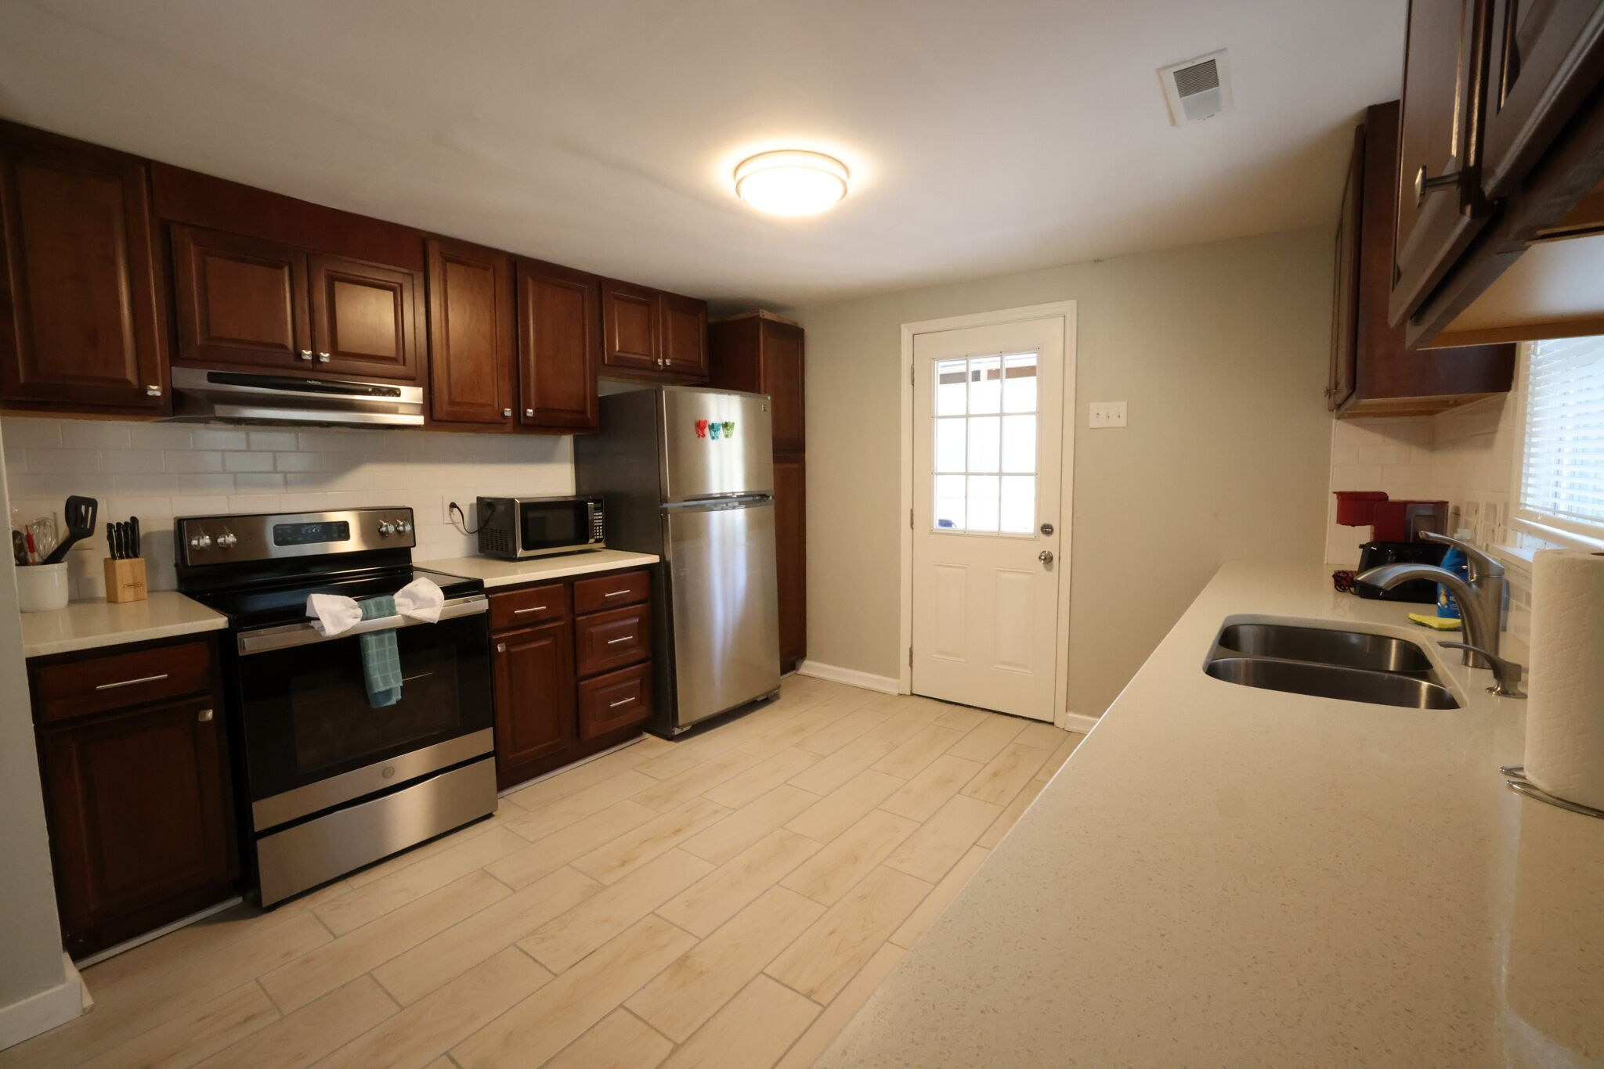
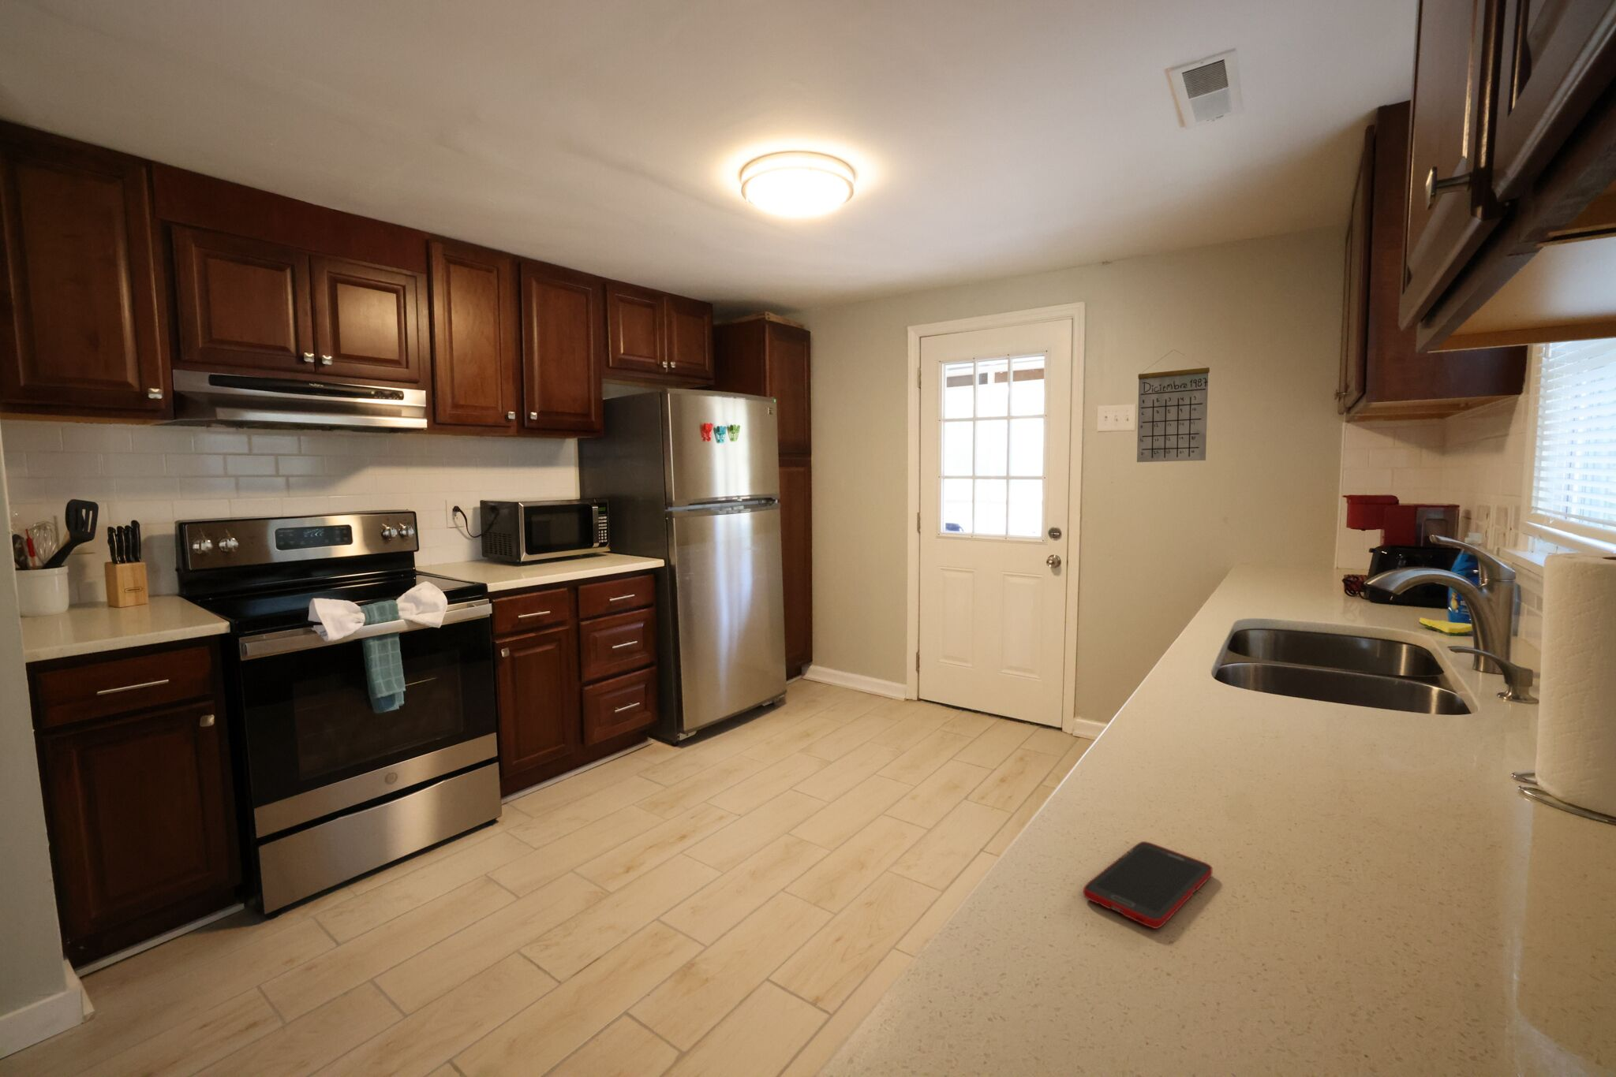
+ cell phone (1149, 881)
+ calendar (1172, 405)
